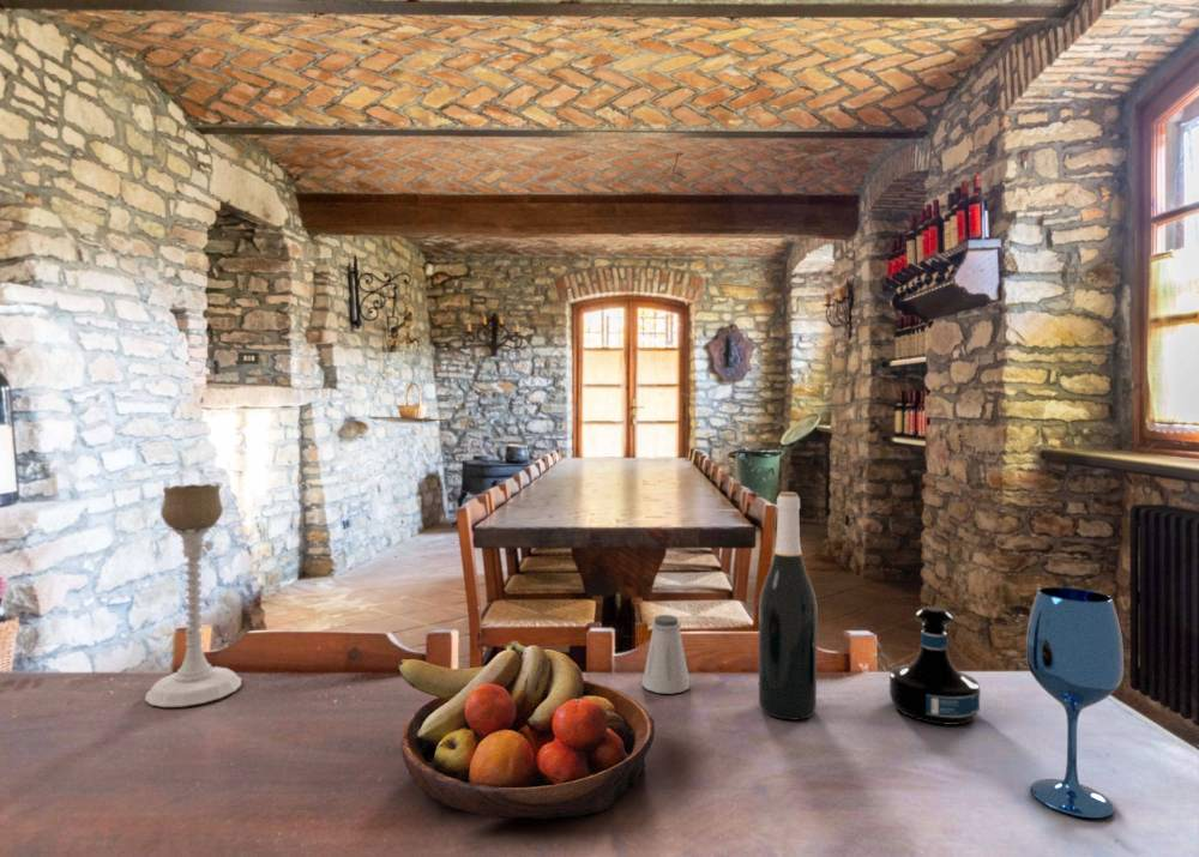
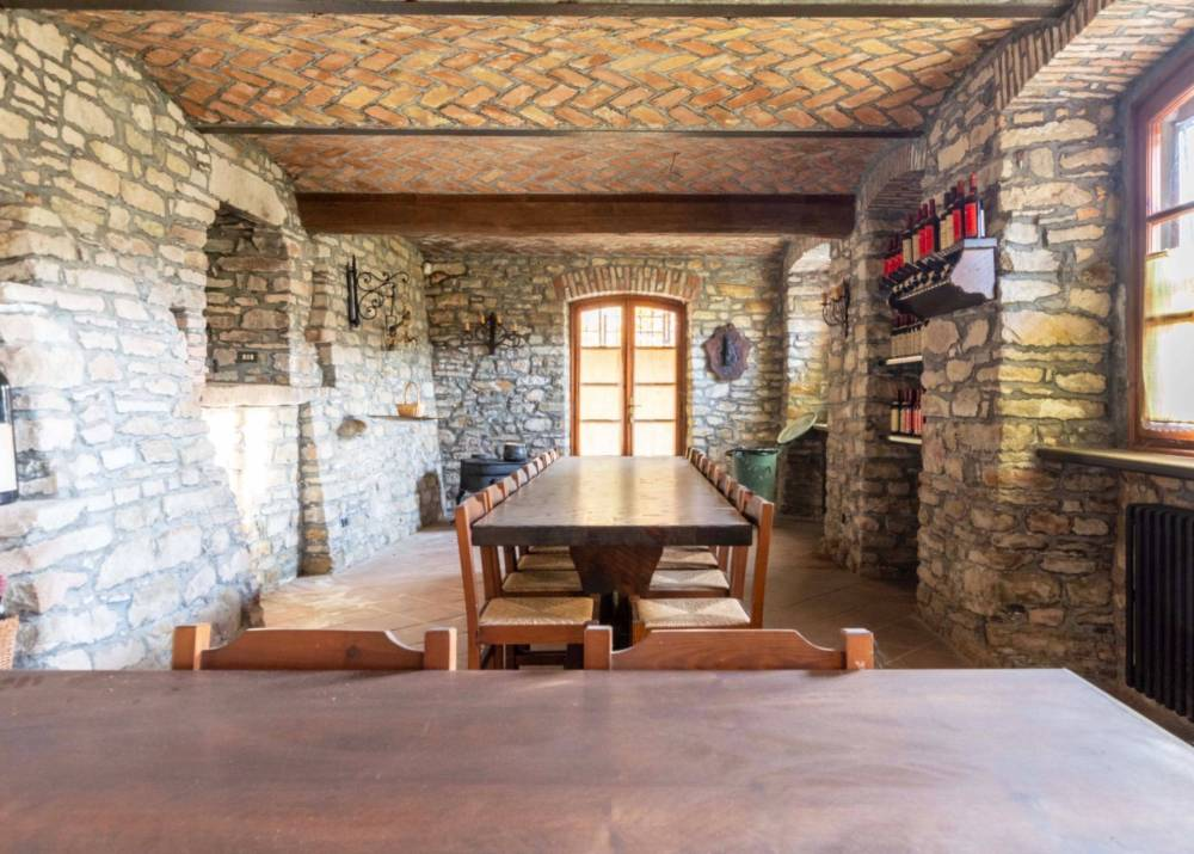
- wineglass (1072, 696)
- tequila bottle (933, 658)
- wine bottle (787, 600)
- saltshaker (665, 651)
- candle holder (193, 589)
- fruit bowl (526, 713)
